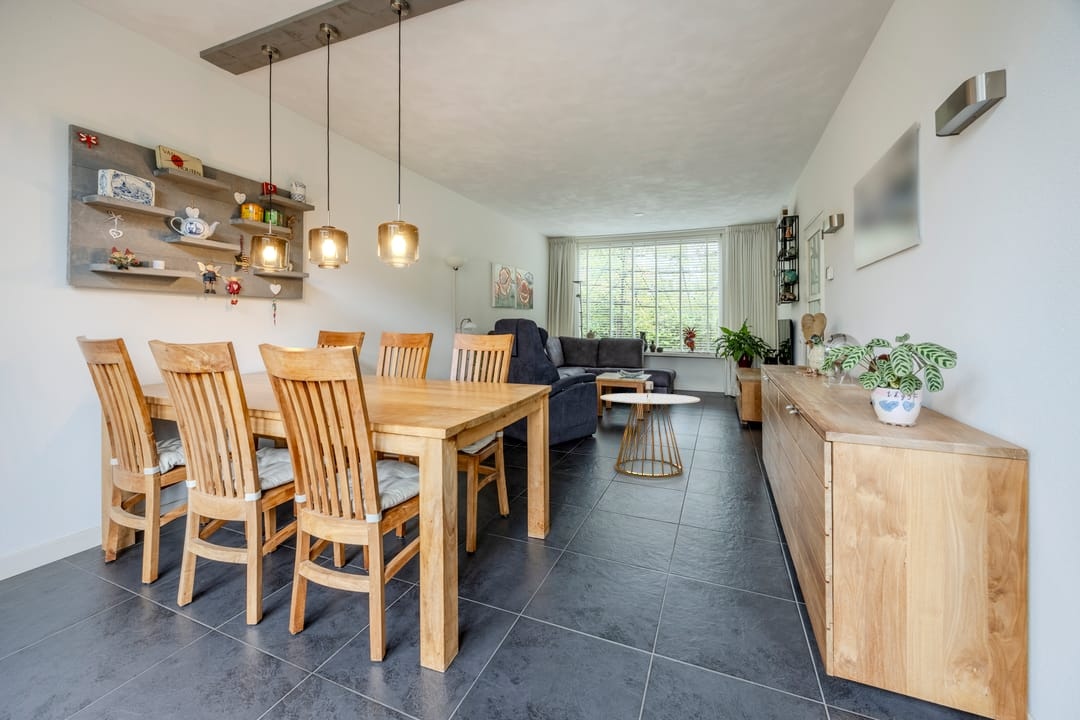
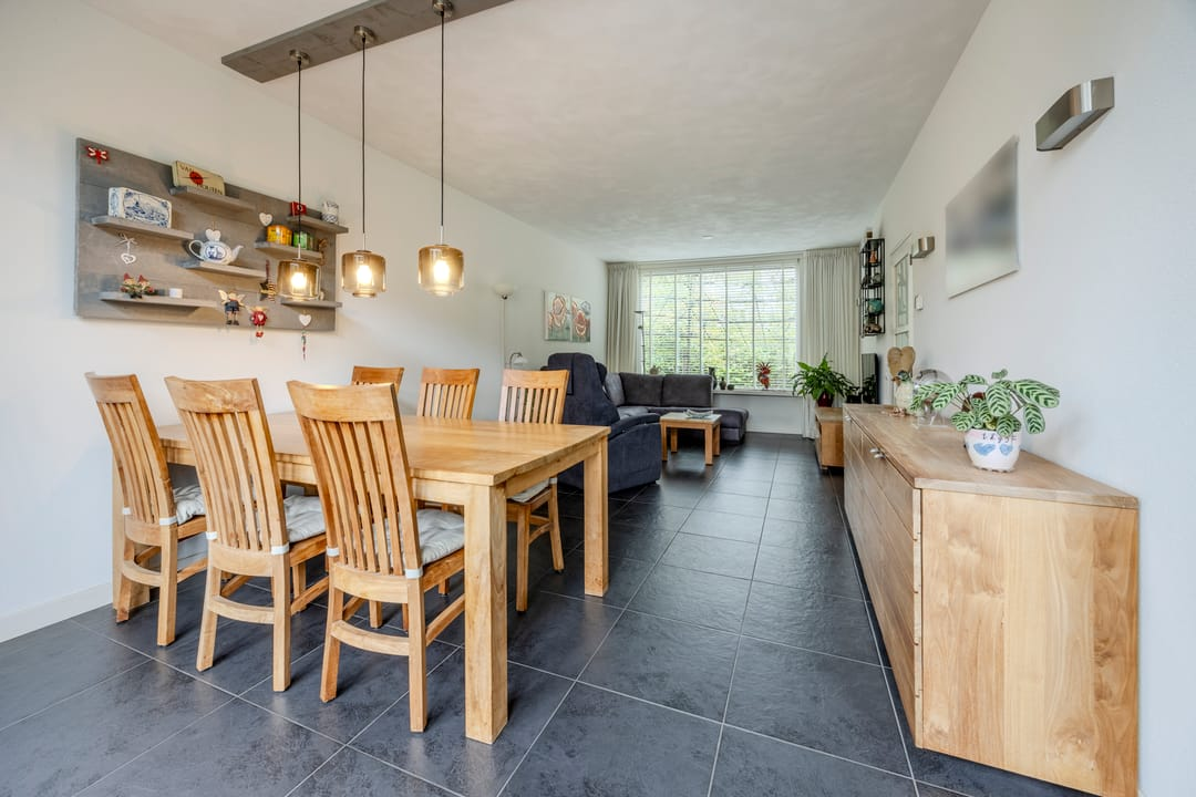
- side table (646, 425)
